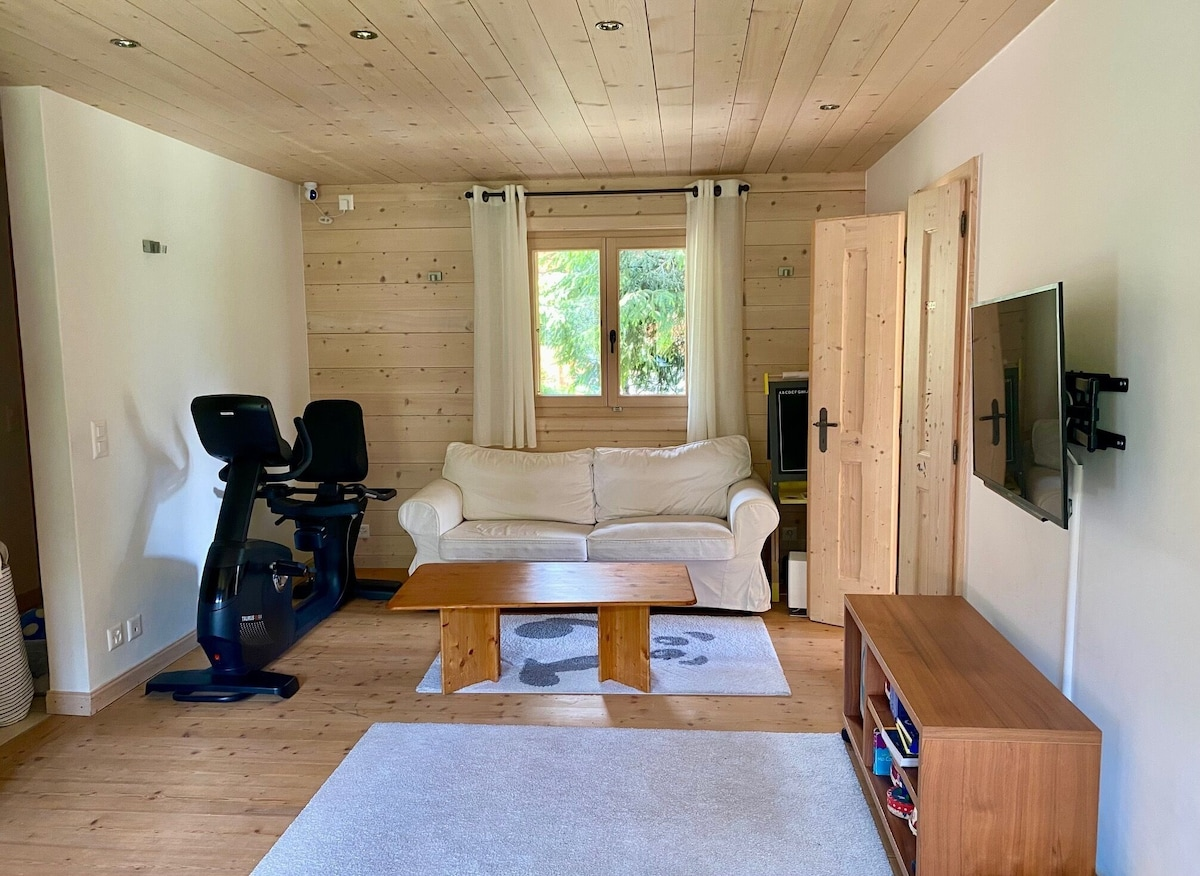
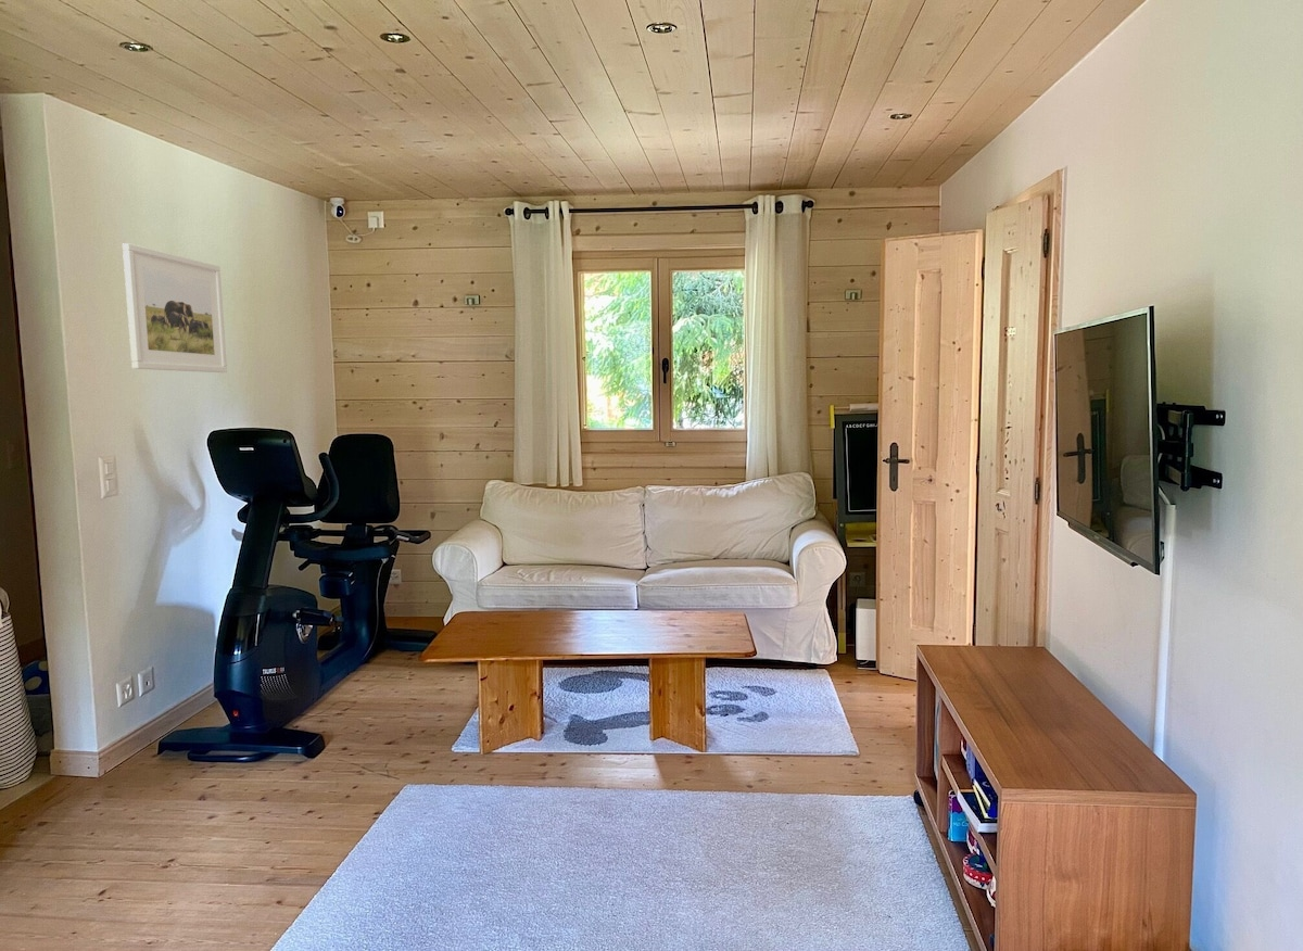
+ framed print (179, 313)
